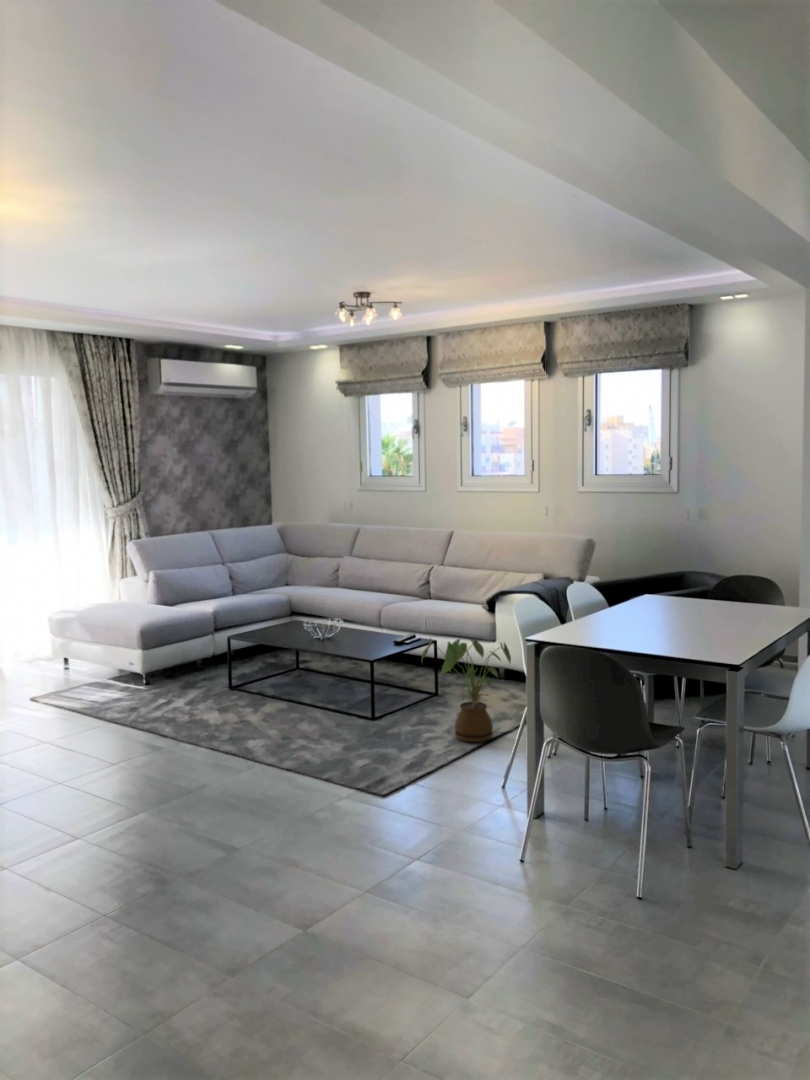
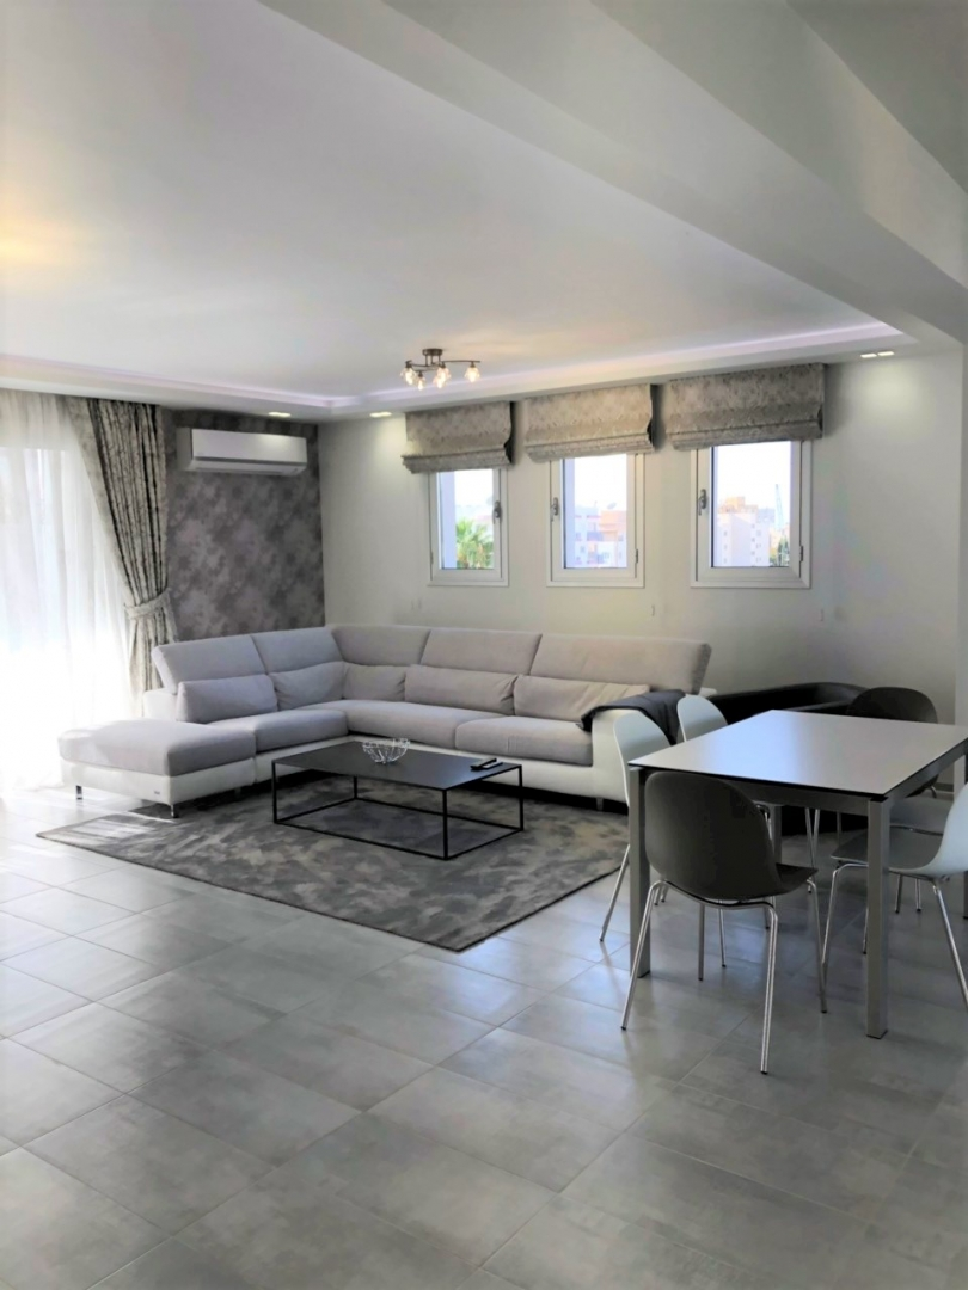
- house plant (467, 684)
